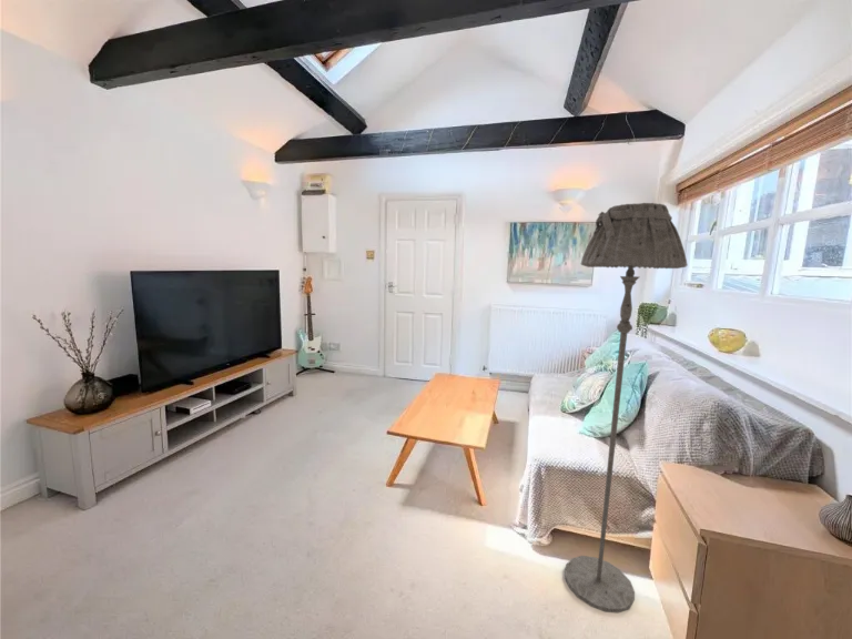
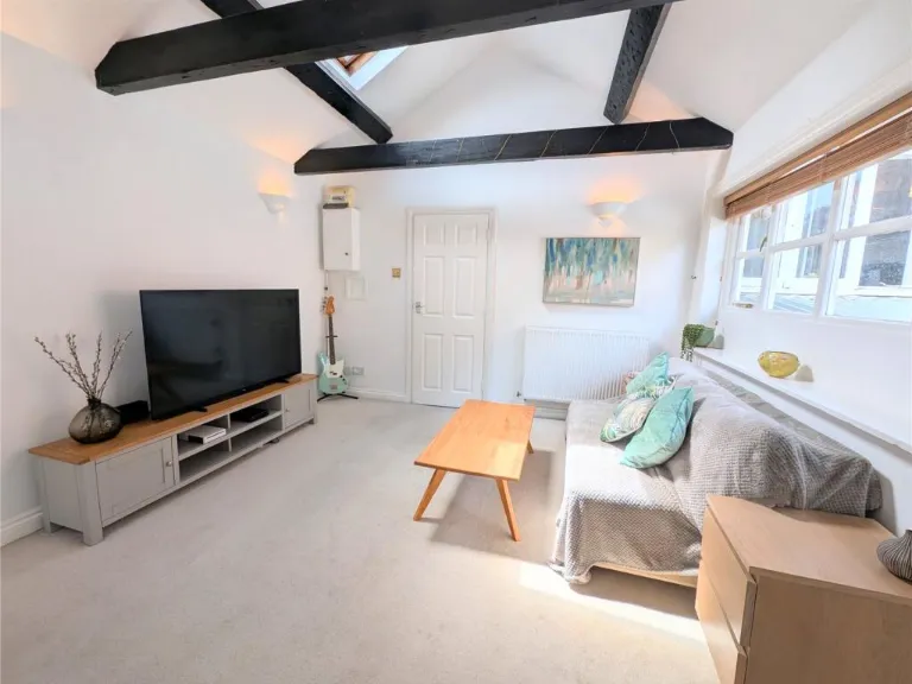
- floor lamp (616, 408)
